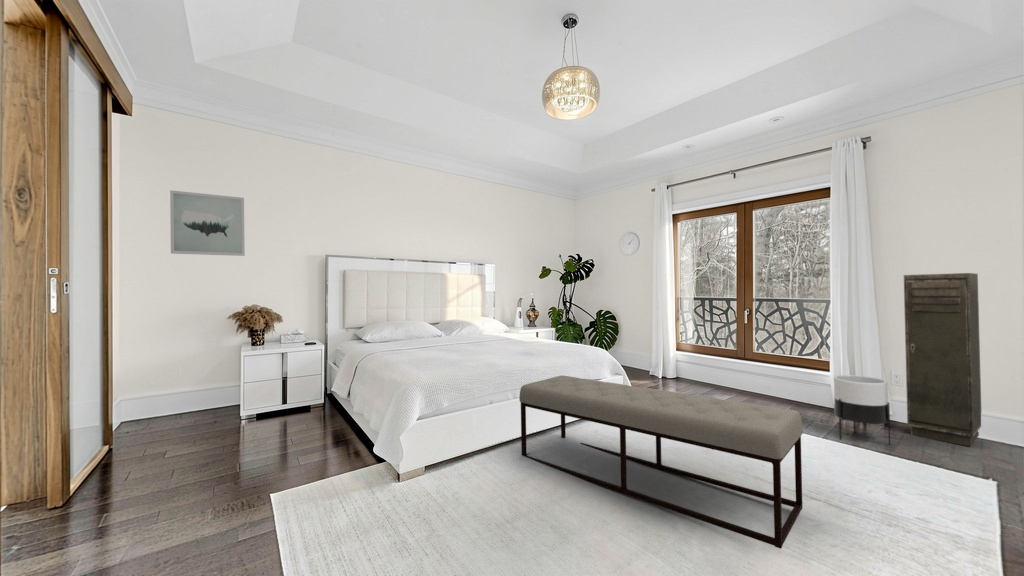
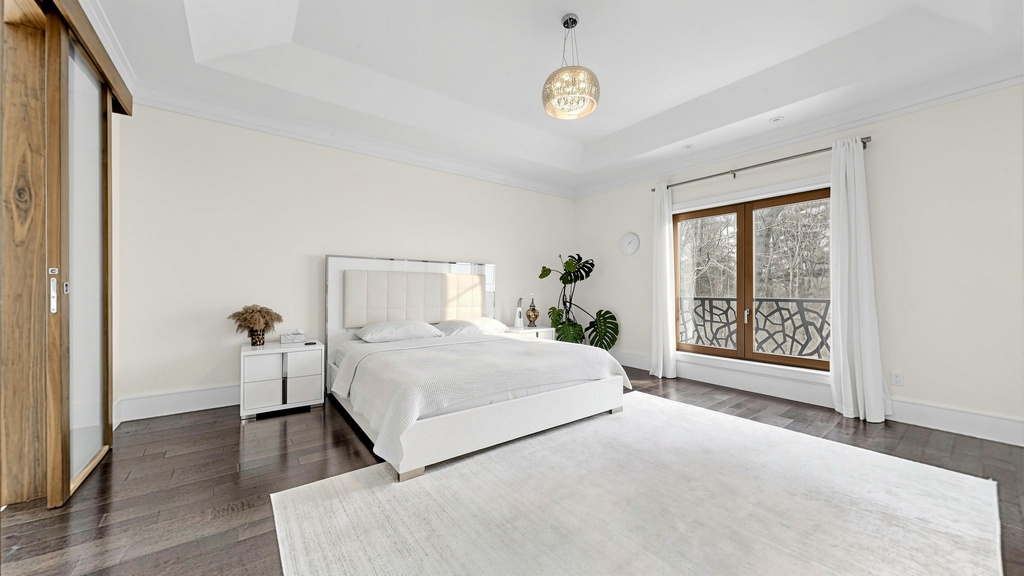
- bench (644, 433)
- storage cabinet (942, 354)
- wall art (208, 224)
- planter (859, 408)
